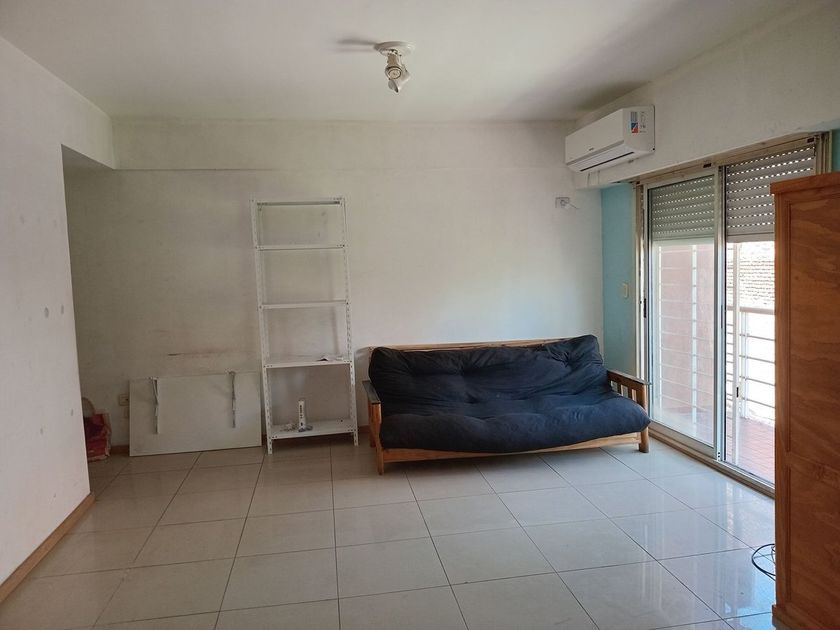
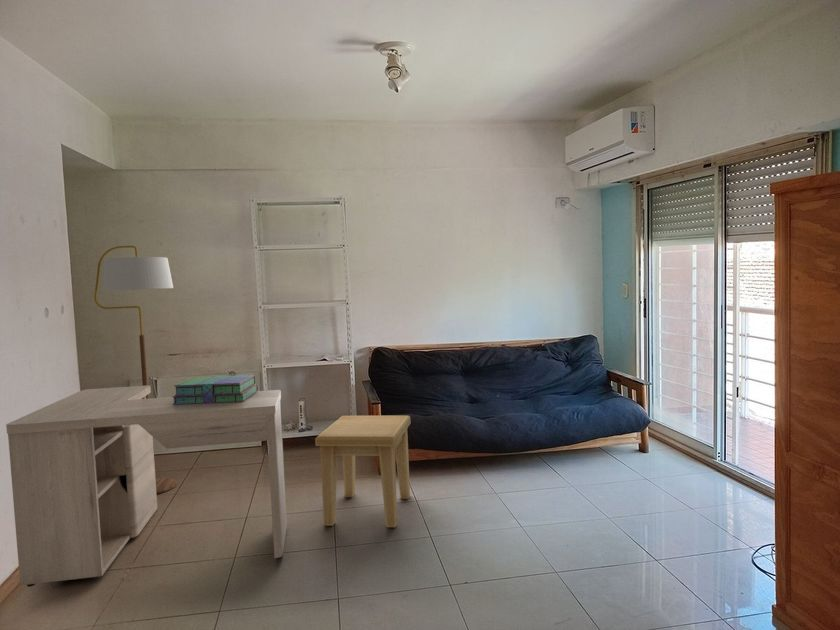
+ stack of books (216, 388)
+ side table (367, 455)
+ floor lamp (141, 367)
+ desk (154, 466)
